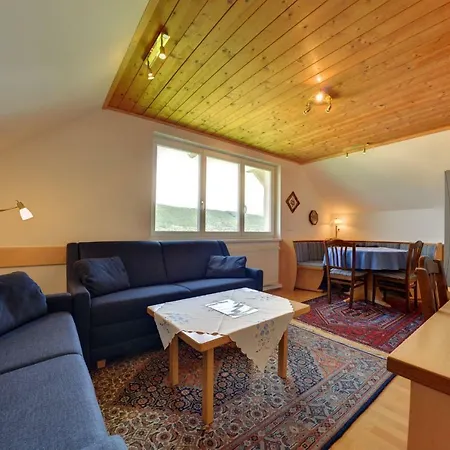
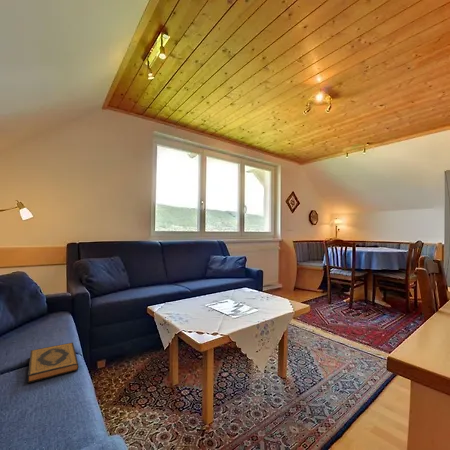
+ hardback book (53, 359)
